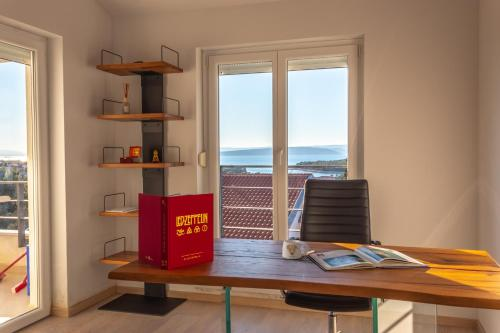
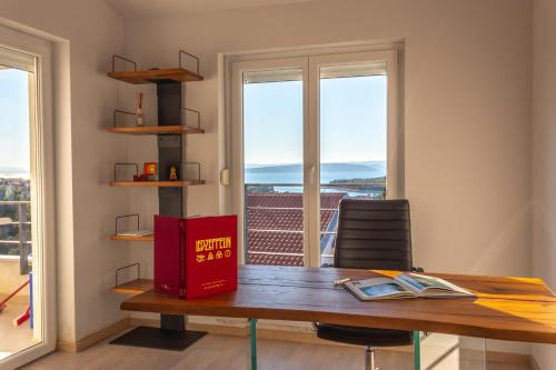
- mug (295, 249)
